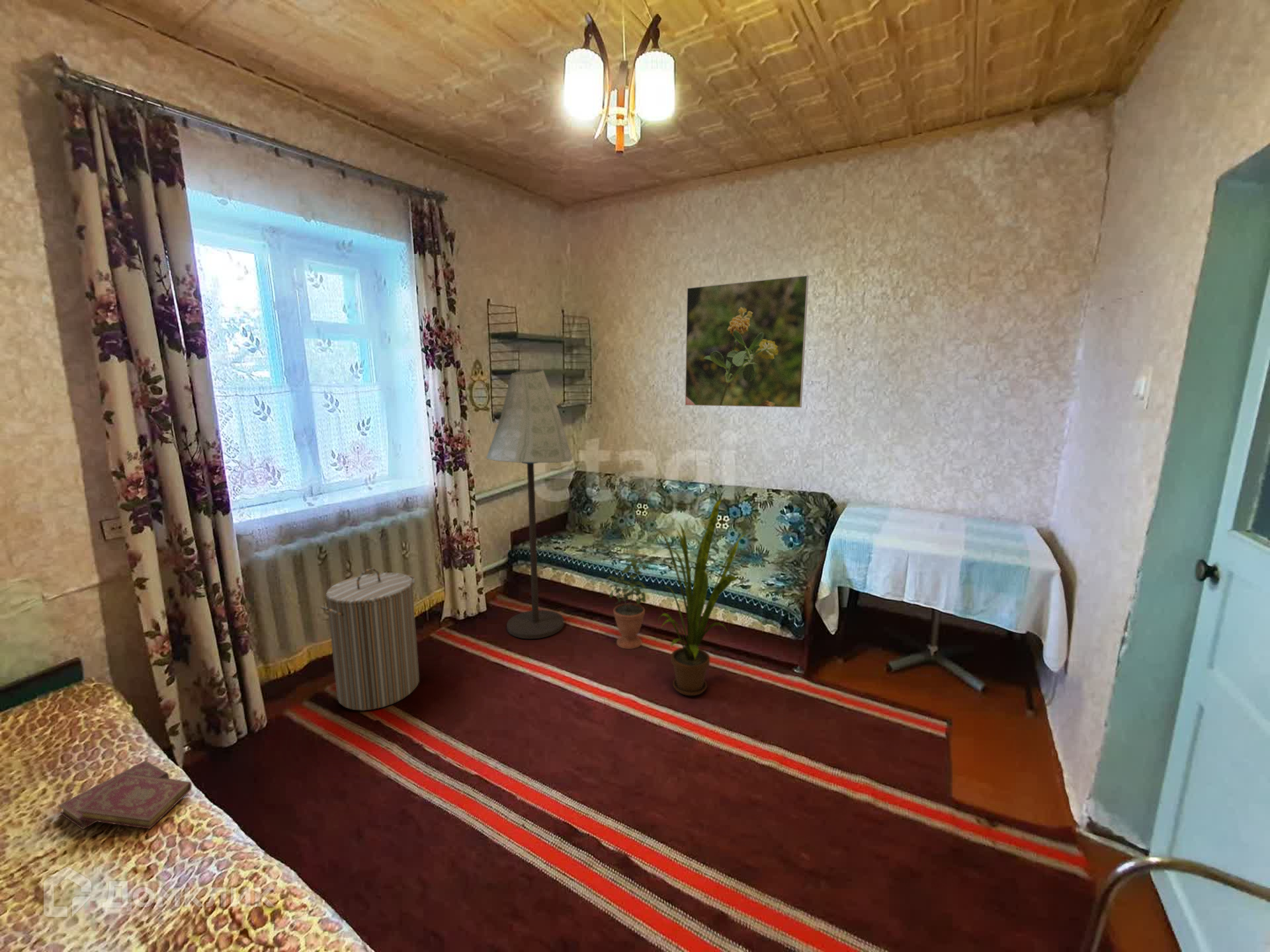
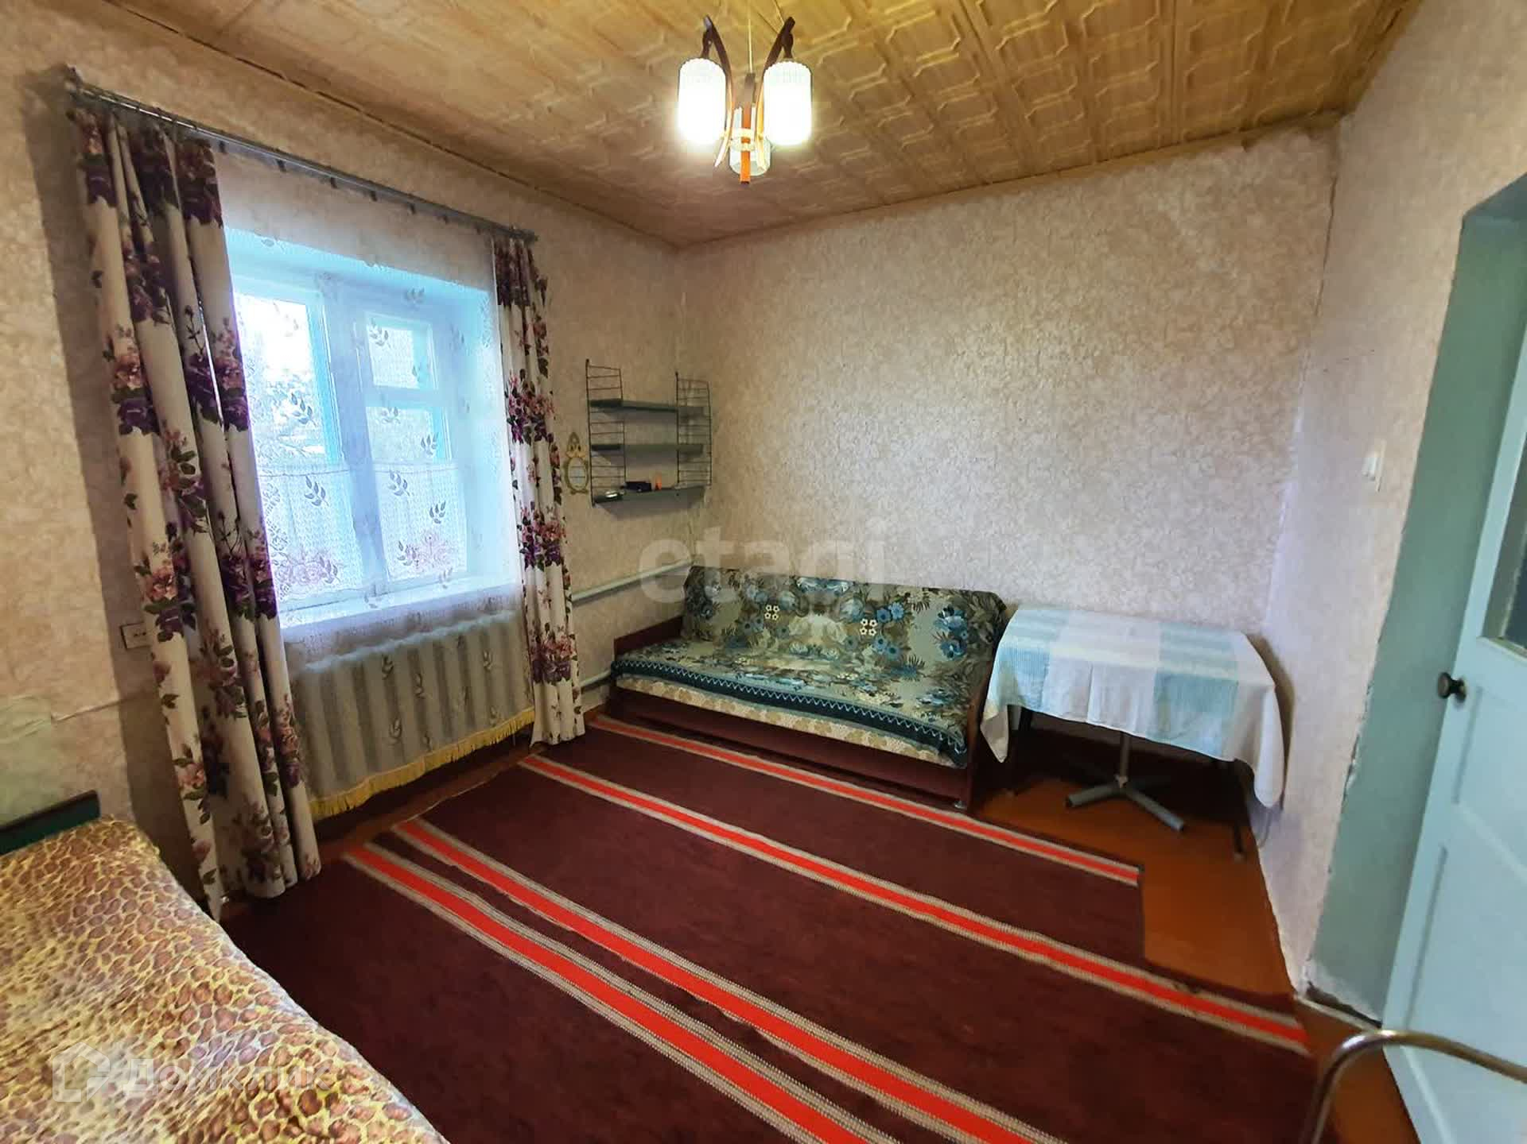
- potted plant (628, 598)
- house plant (692, 597)
- floor lamp (531, 502)
- laundry hamper (374, 629)
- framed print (742, 345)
- book (131, 795)
